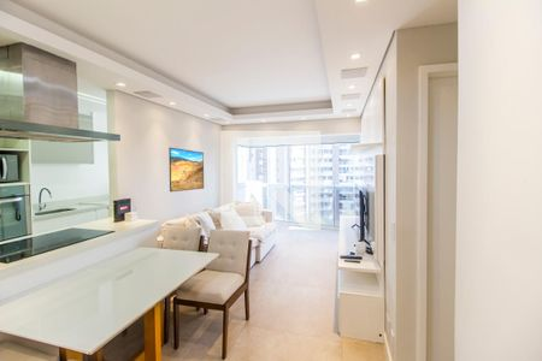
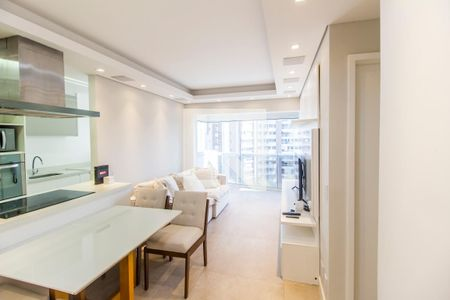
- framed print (188, 170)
